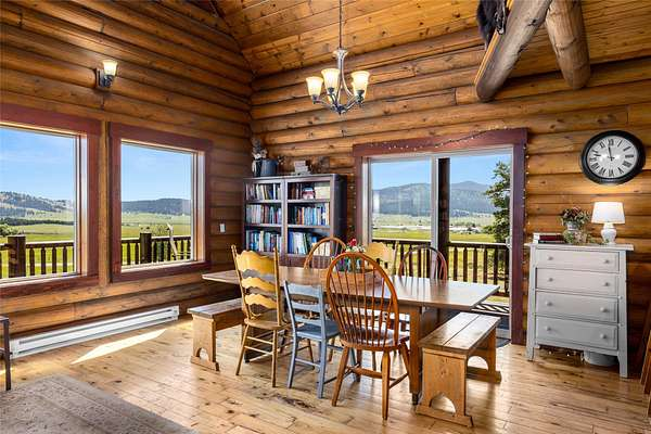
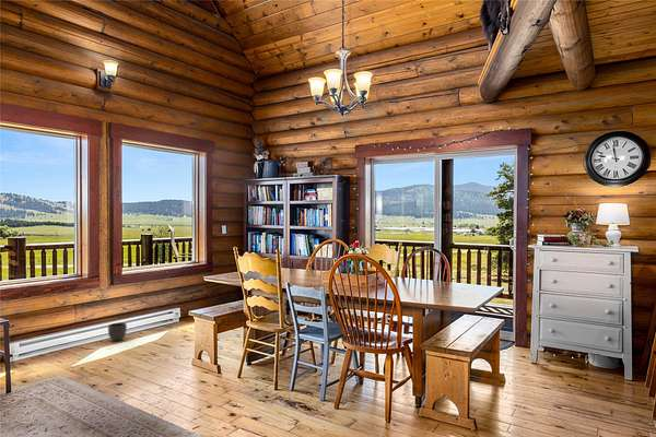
+ planter (117, 332)
